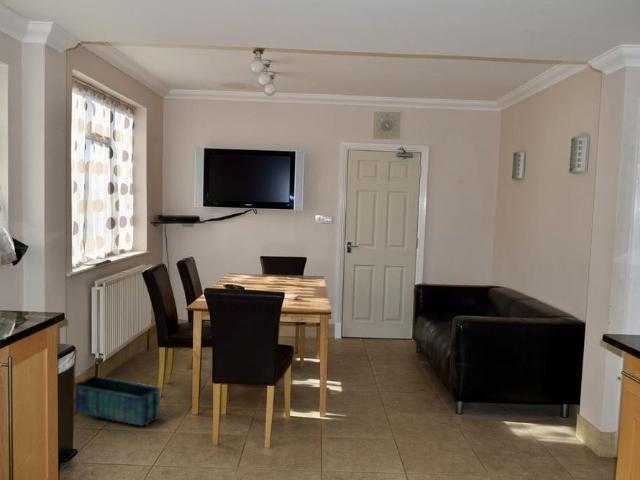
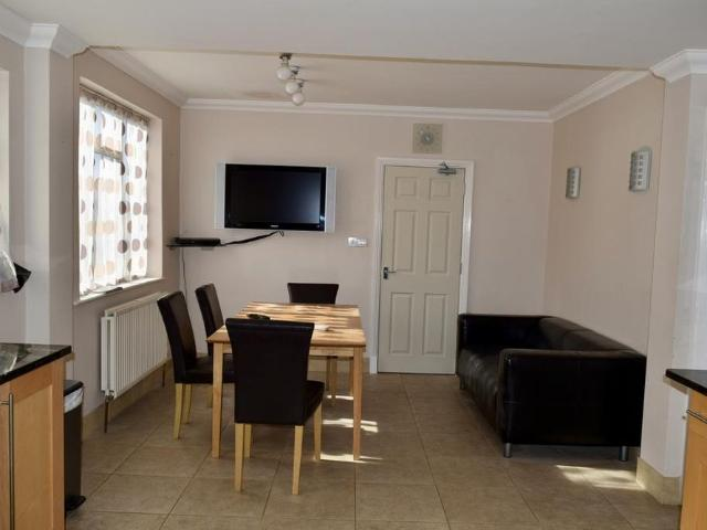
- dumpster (117, 401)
